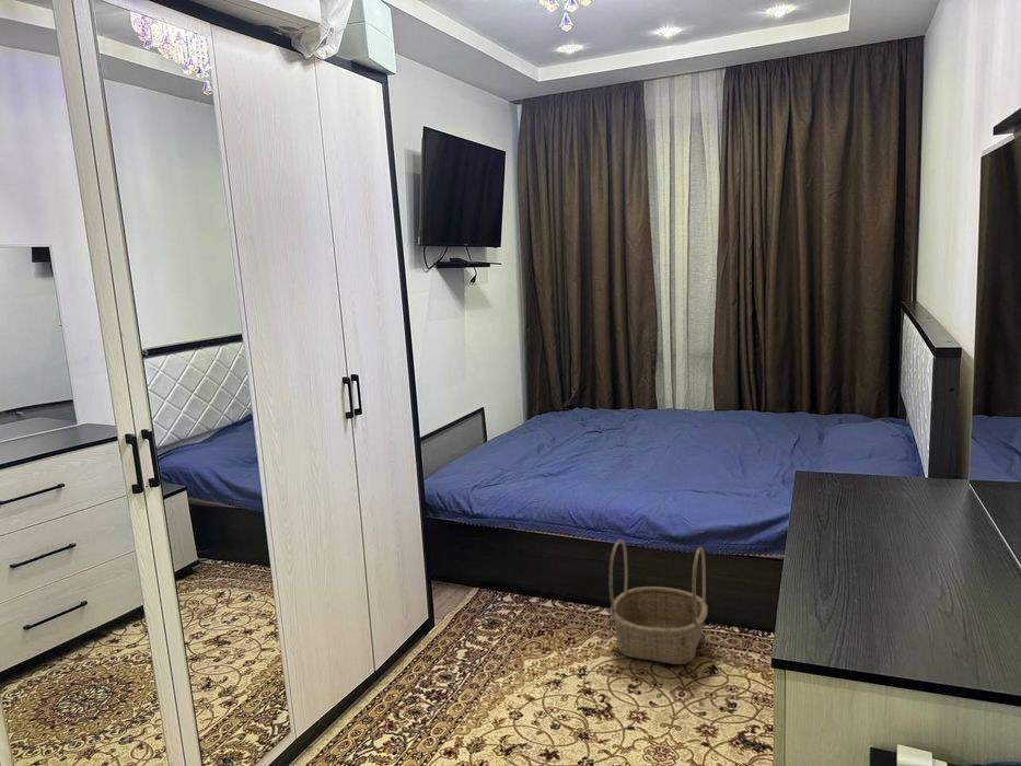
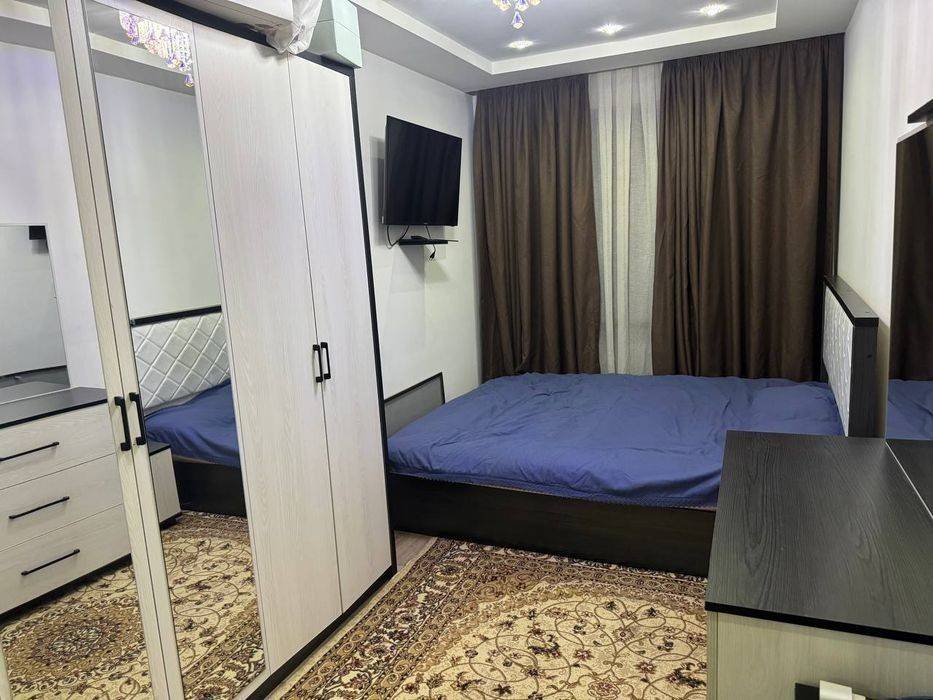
- basket (658, 595)
